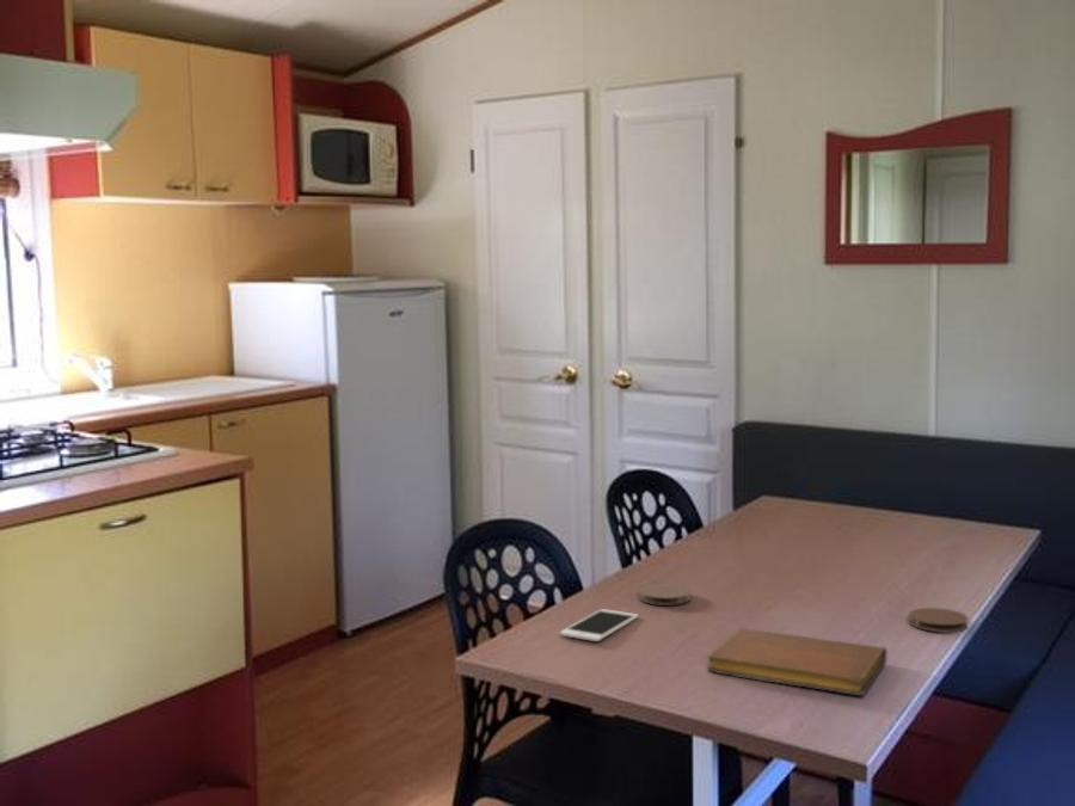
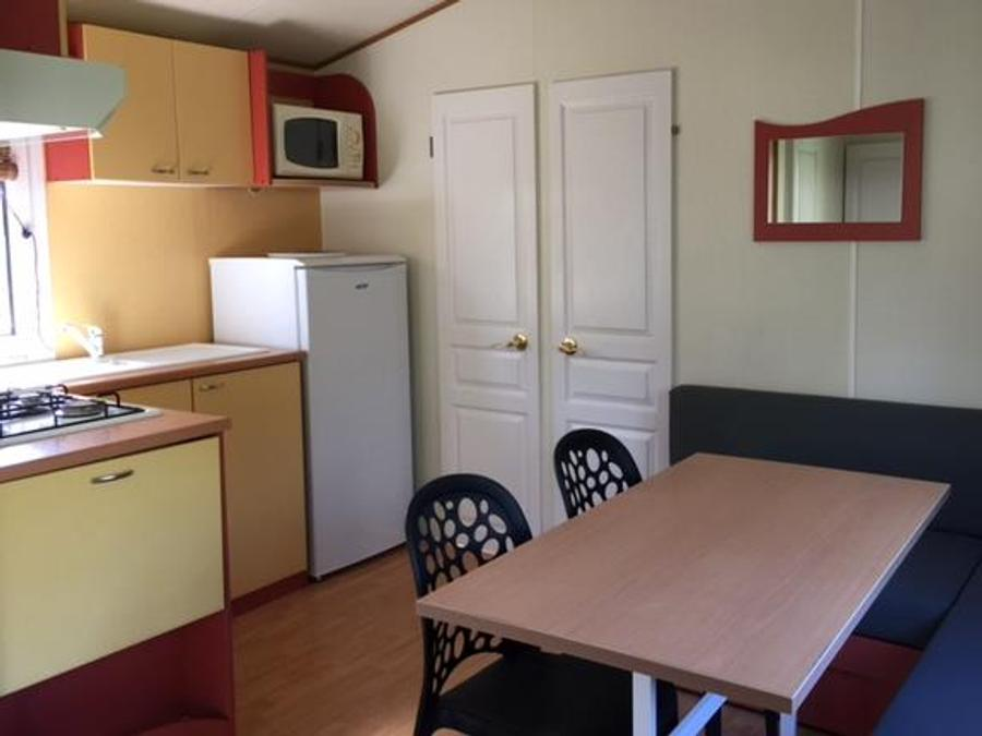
- coaster (664, 593)
- notebook (797, 658)
- coaster (938, 620)
- cell phone (600, 625)
